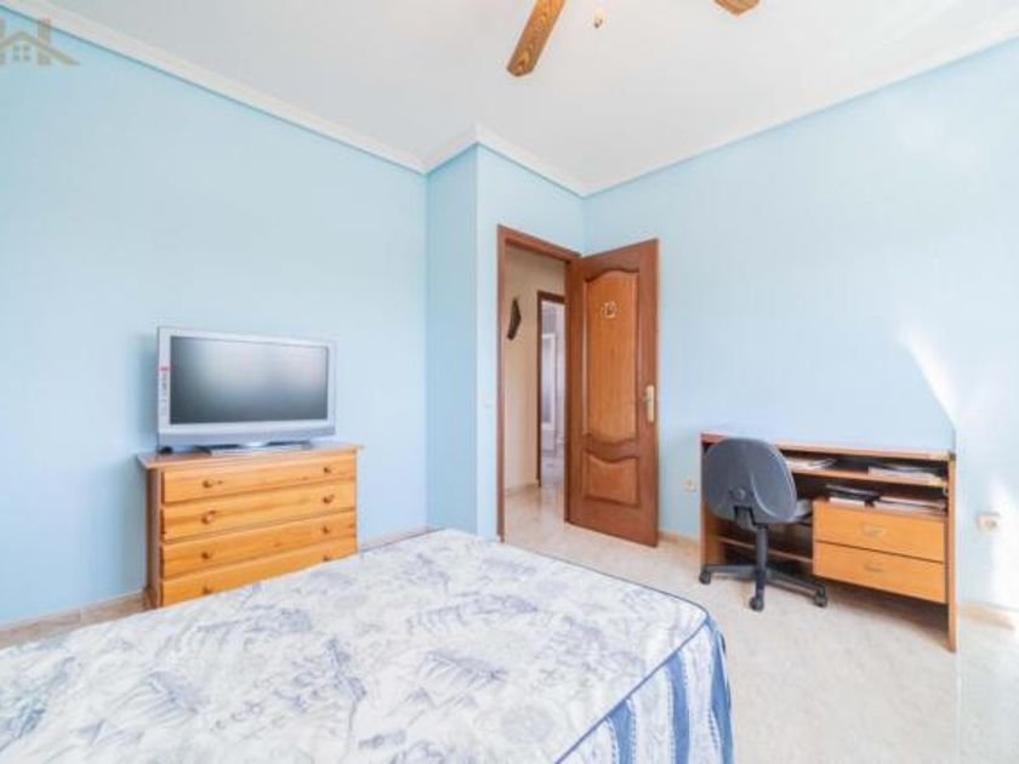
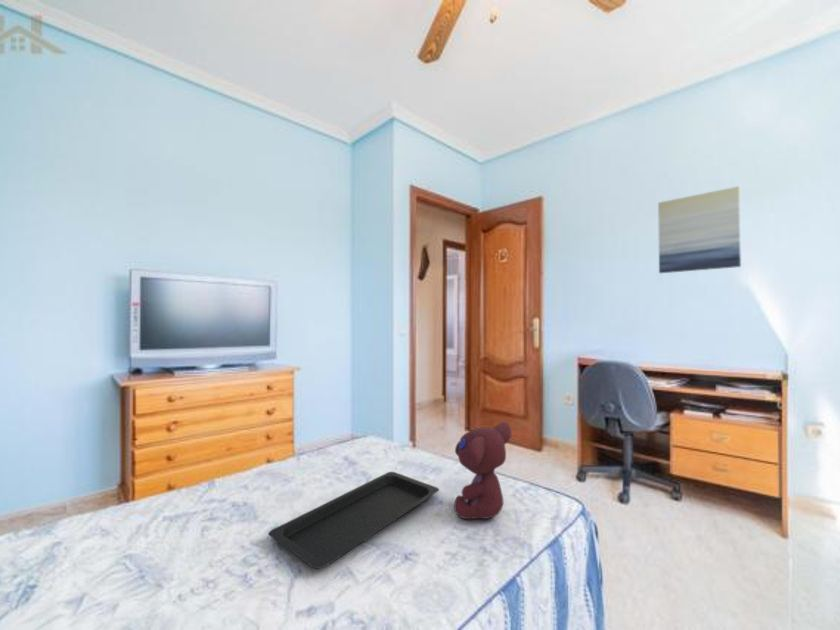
+ serving tray (363, 512)
+ wall art (696, 232)
+ teddy bear (479, 470)
